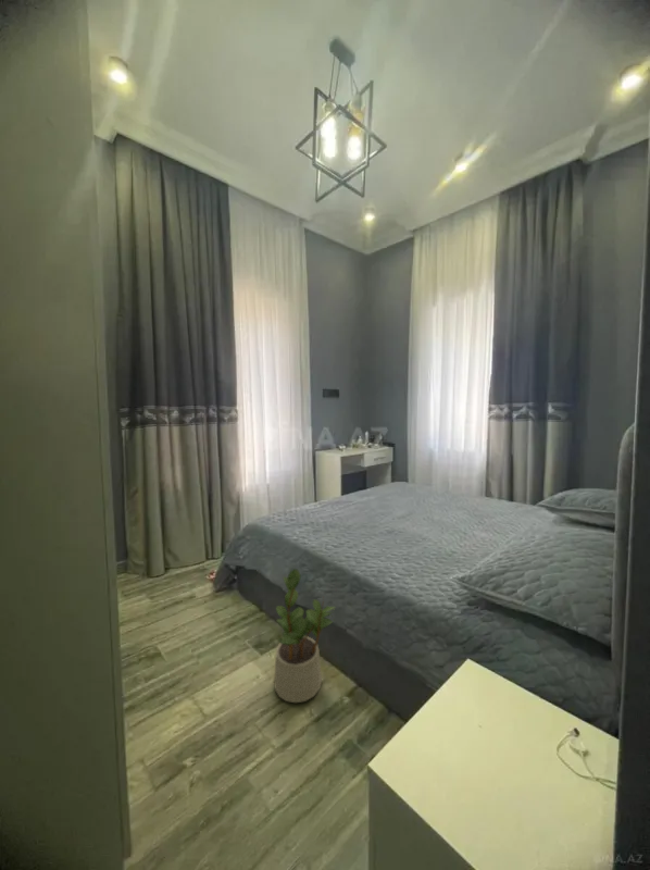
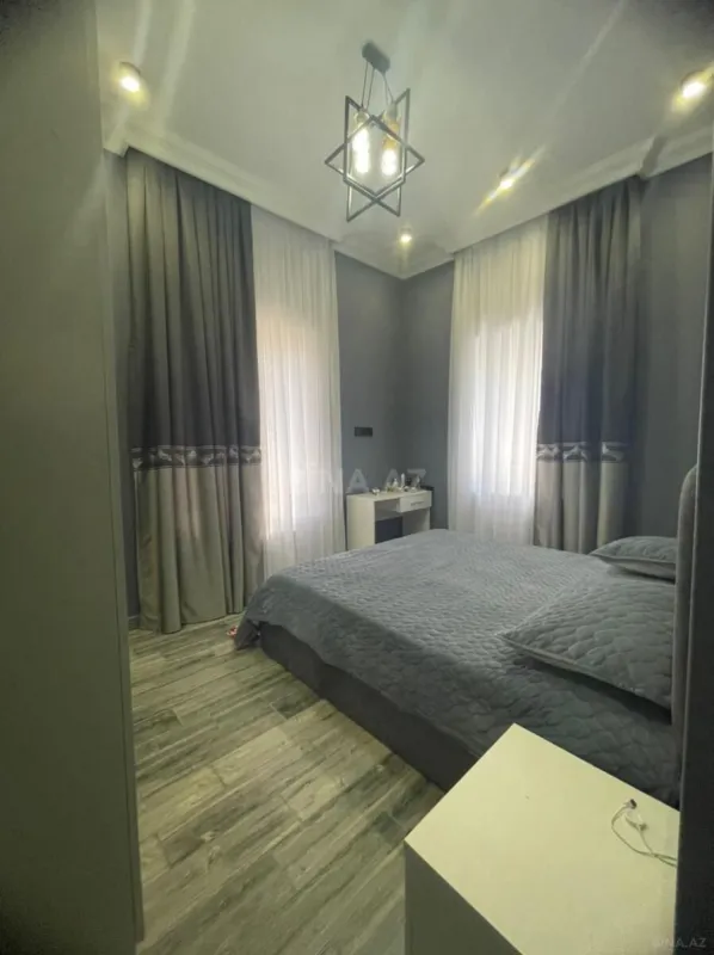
- potted plant (304, 625)
